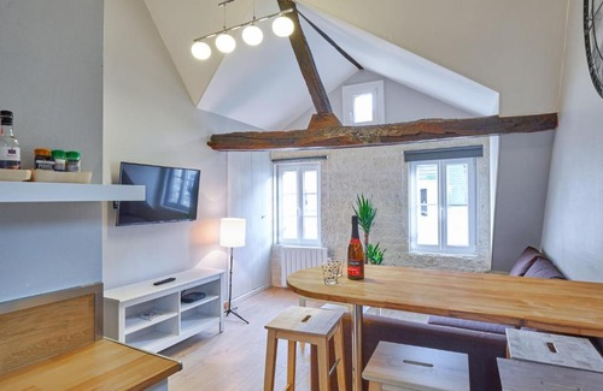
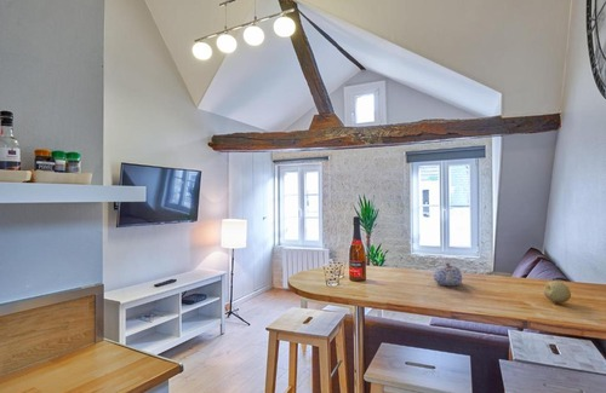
+ teapot (447, 273)
+ fruit (556, 291)
